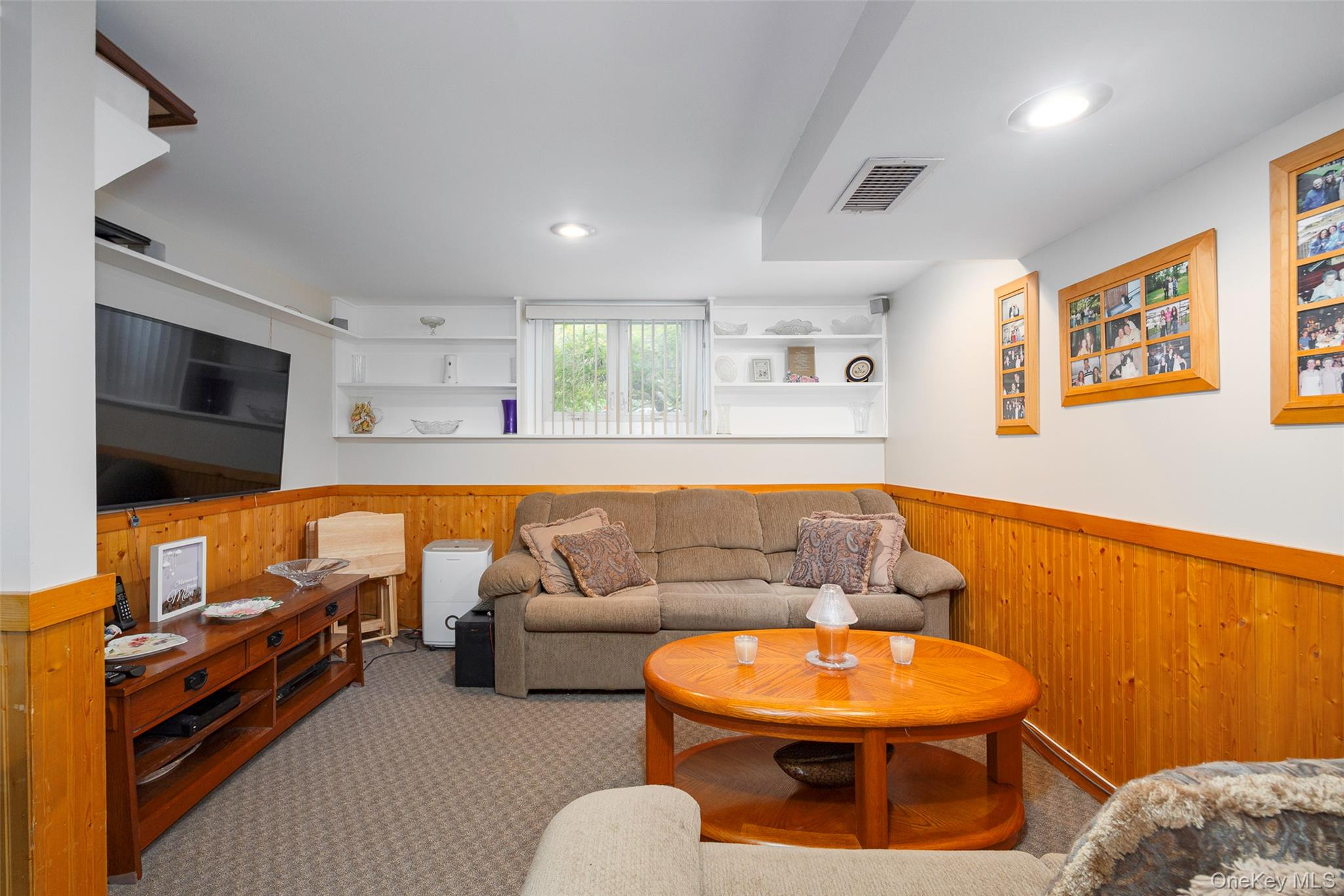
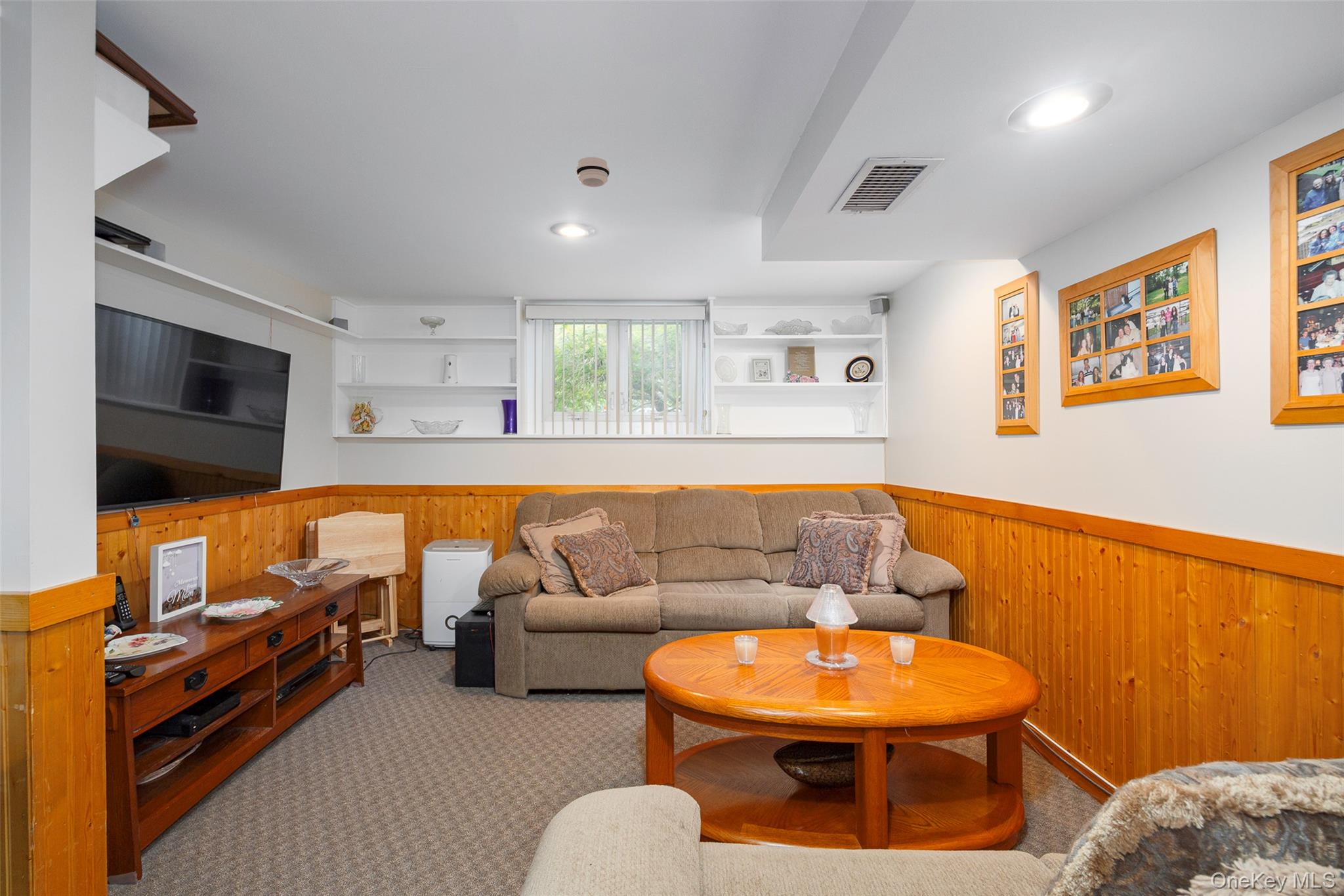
+ smoke detector (593, 173)
